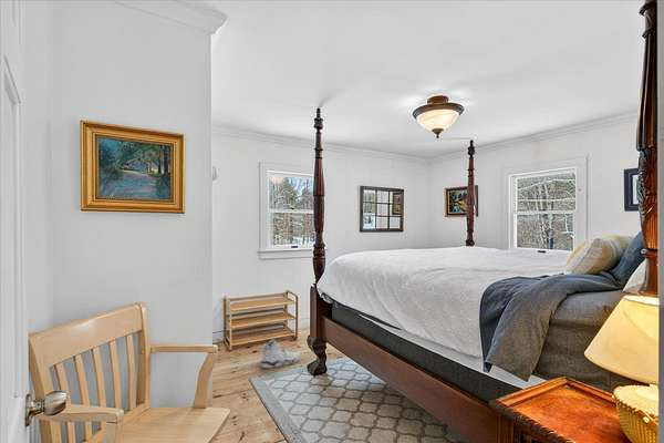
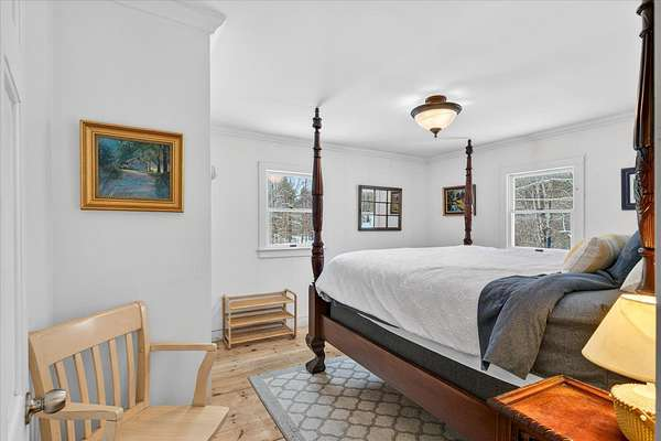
- sneaker (280, 351)
